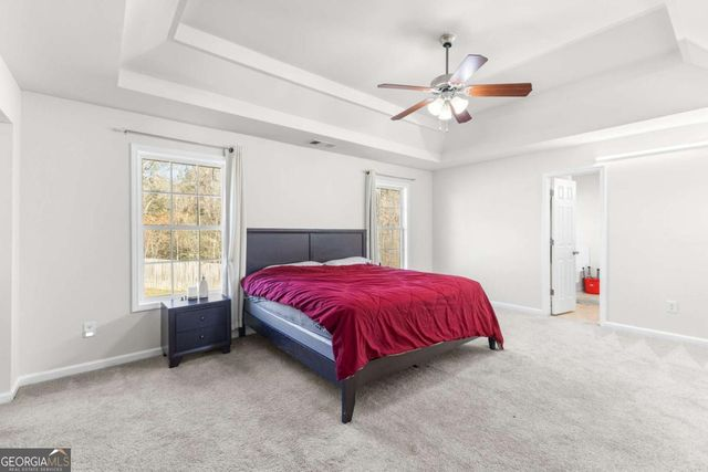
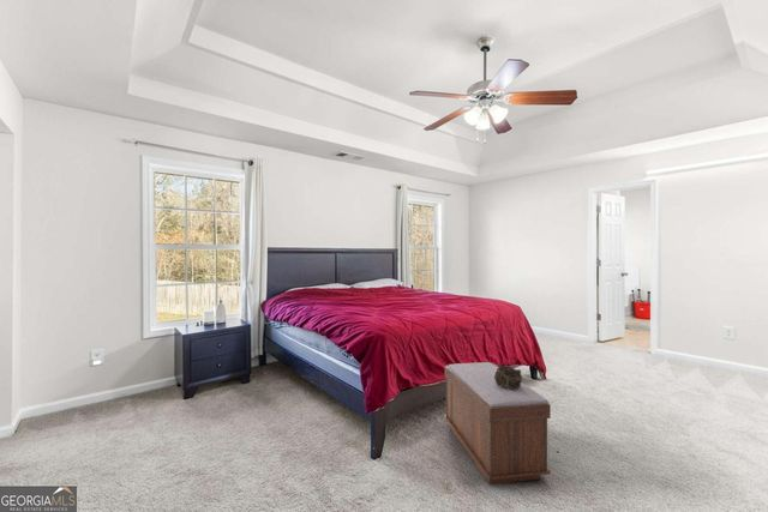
+ bench (490, 414)
+ decorative box (508, 375)
